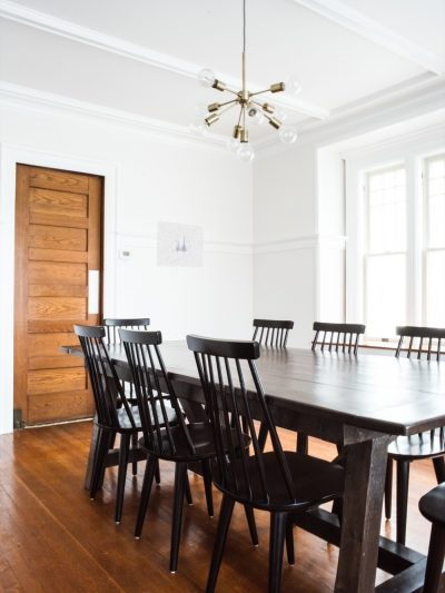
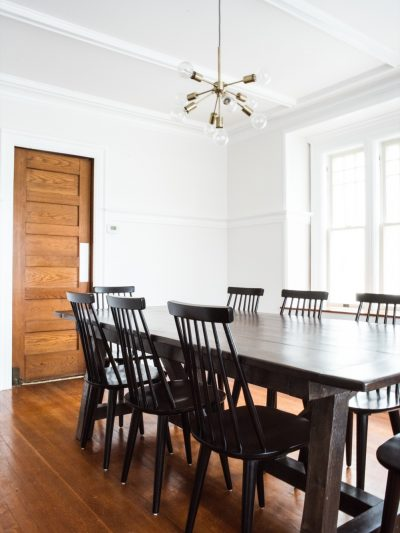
- wall art (181, 245)
